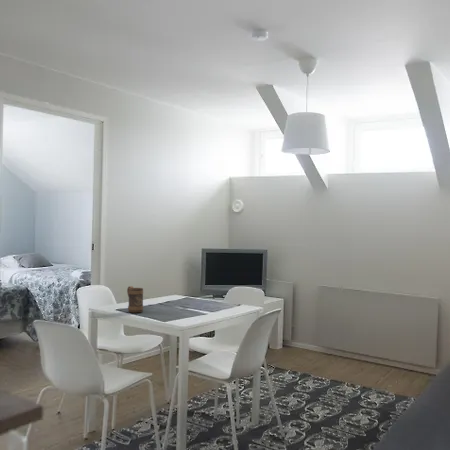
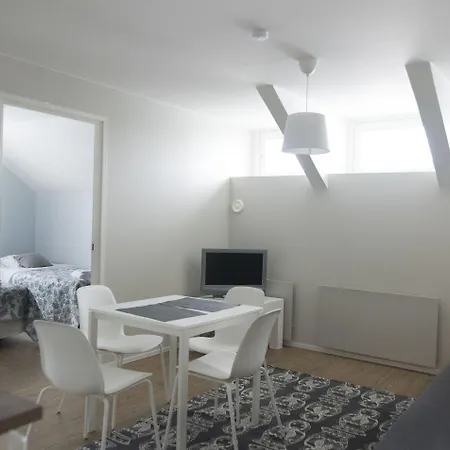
- mug (133, 298)
